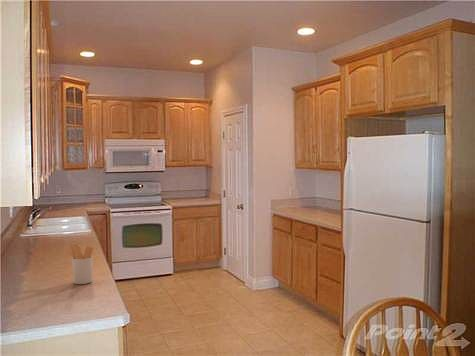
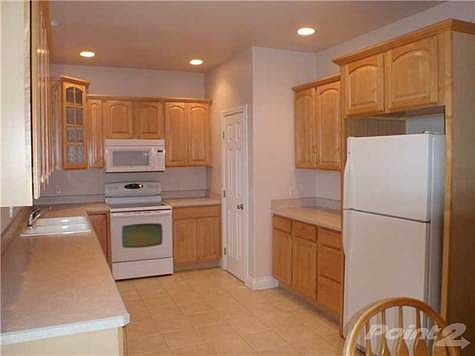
- utensil holder (79, 262)
